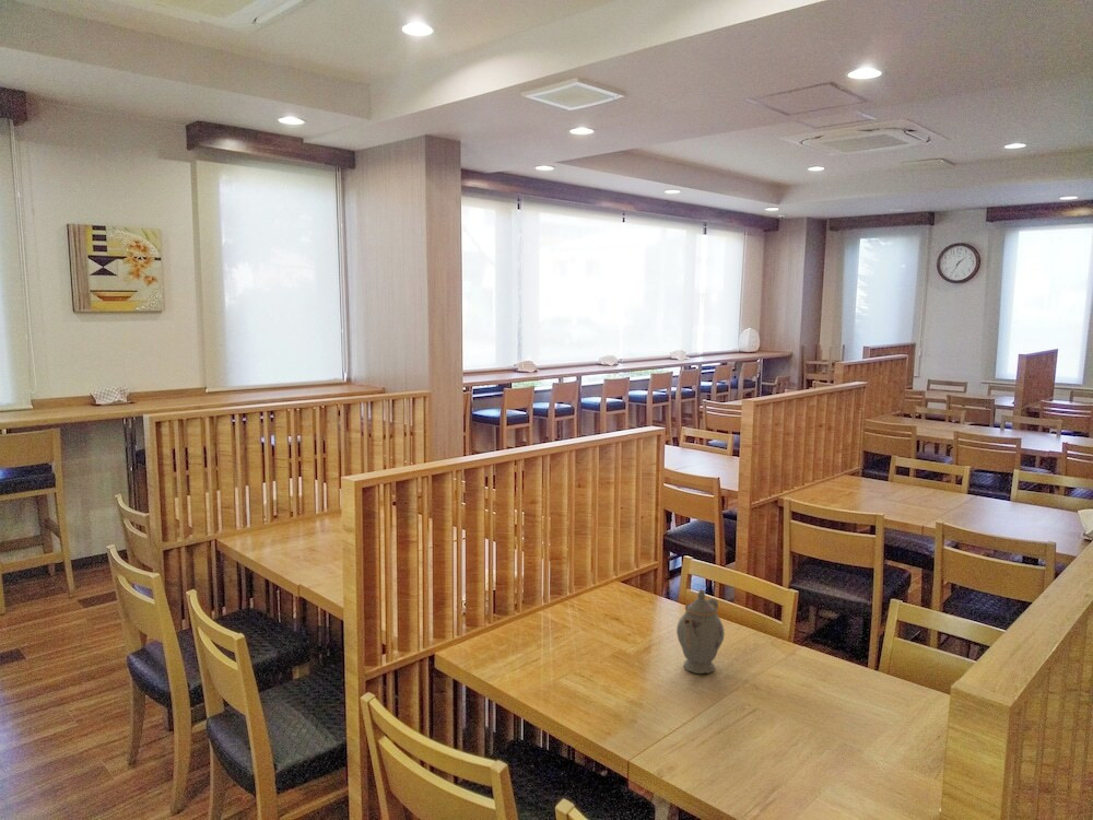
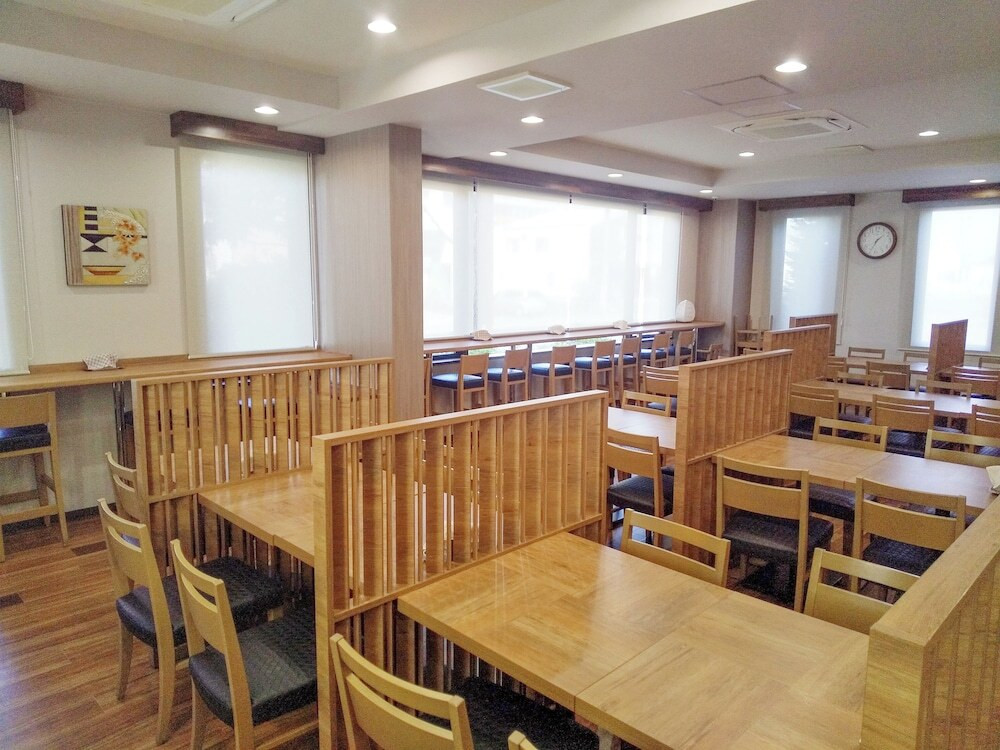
- chinaware (700, 628)
